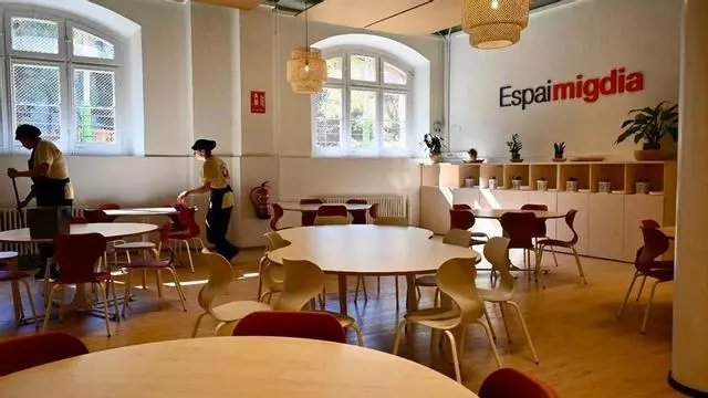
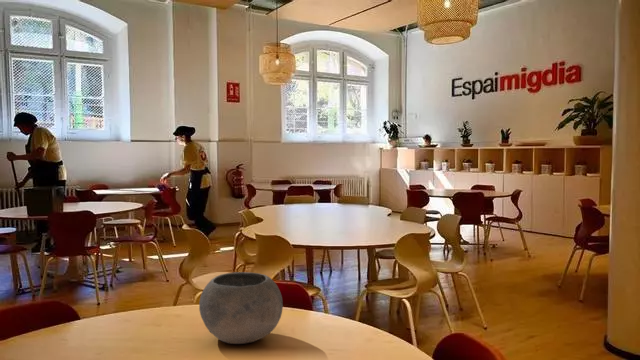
+ bowl (241, 308)
